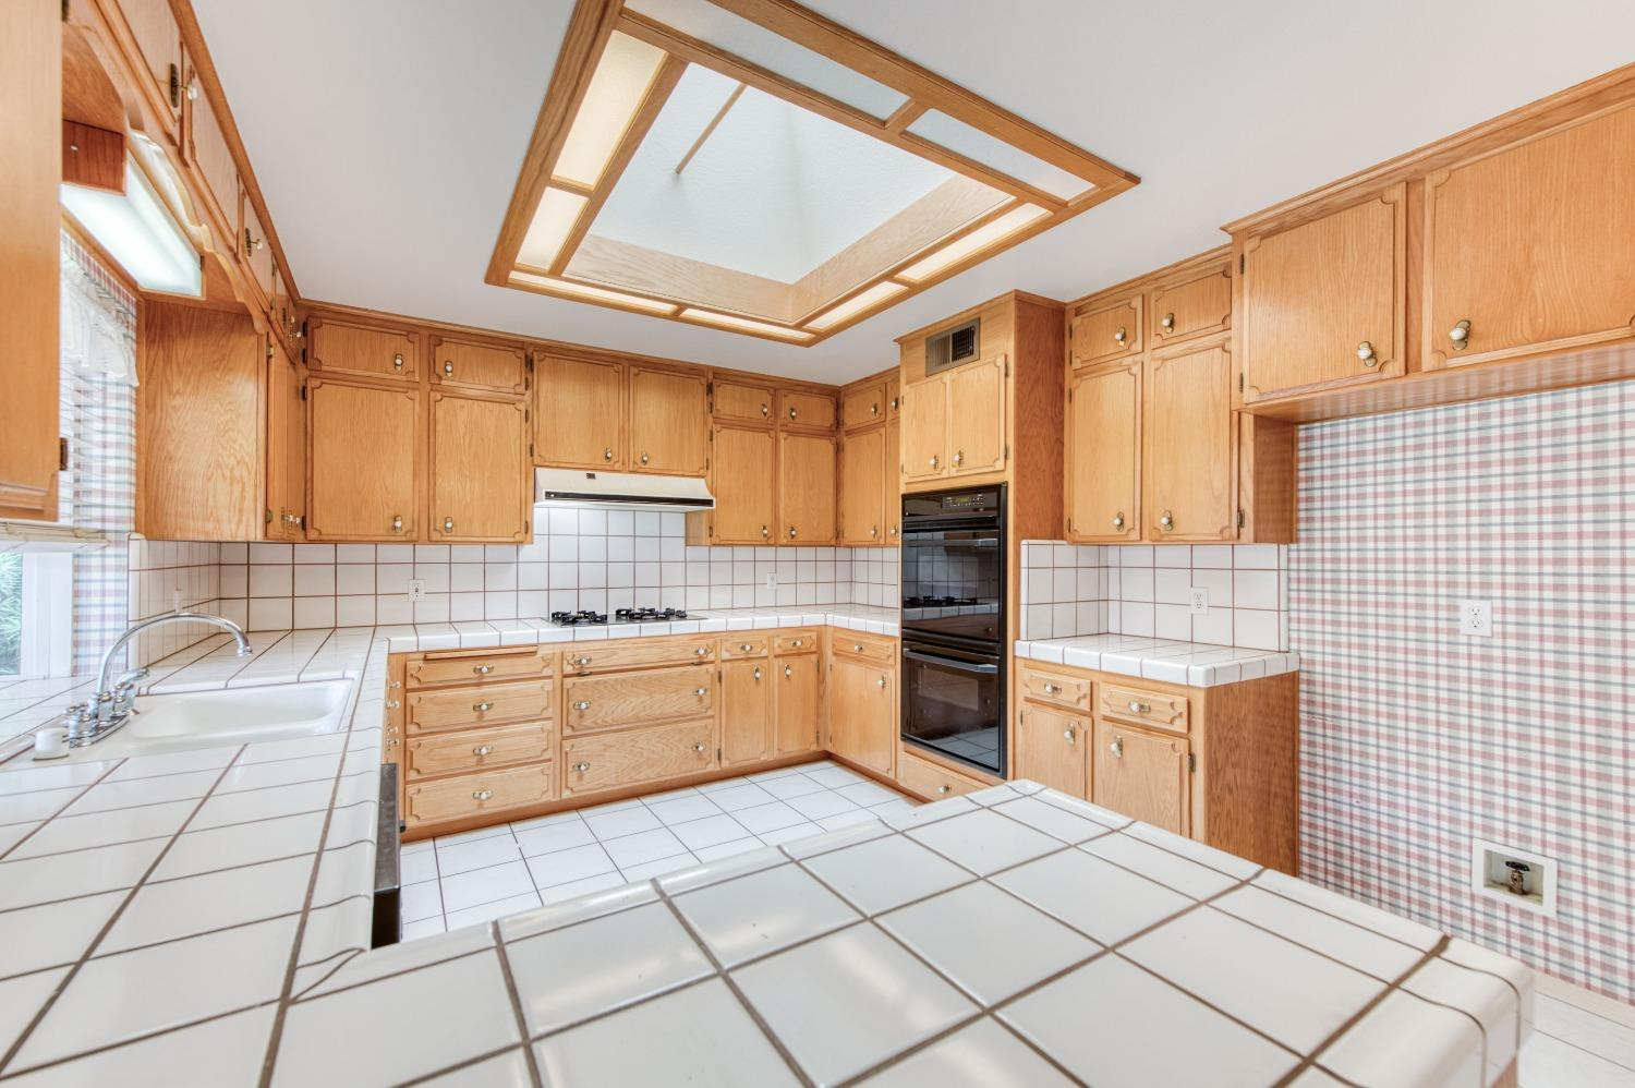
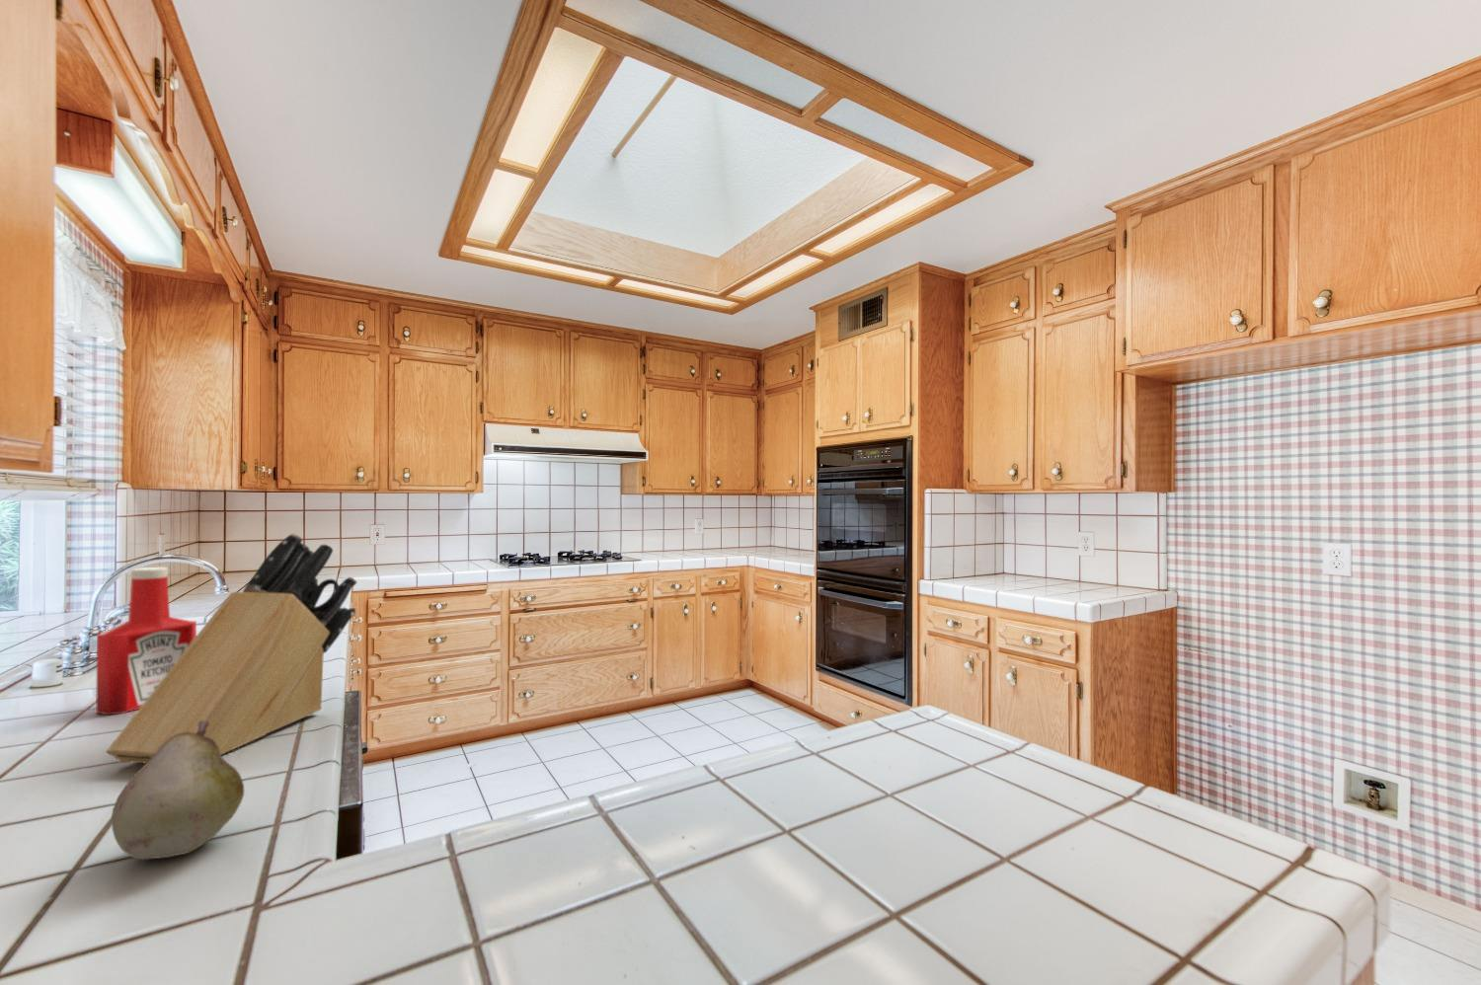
+ knife block (255, 632)
+ fruit (179, 788)
+ soap bottle (150, 634)
